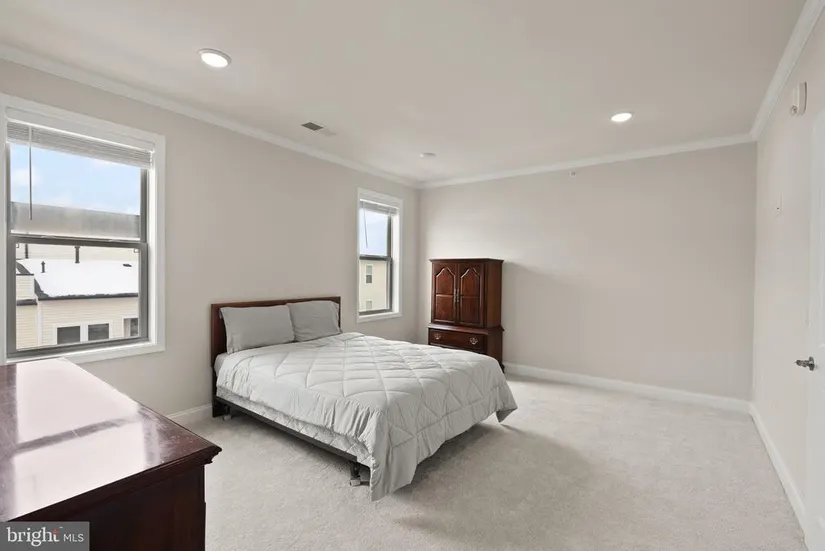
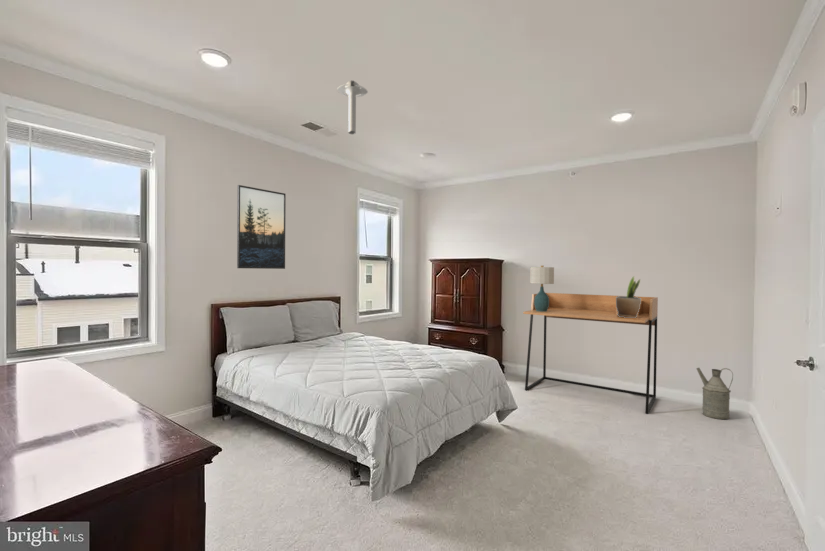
+ ceiling light (352, 107)
+ table lamp (541, 288)
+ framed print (262, 229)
+ potted plant (628, 296)
+ desk (589, 320)
+ watering can (713, 391)
